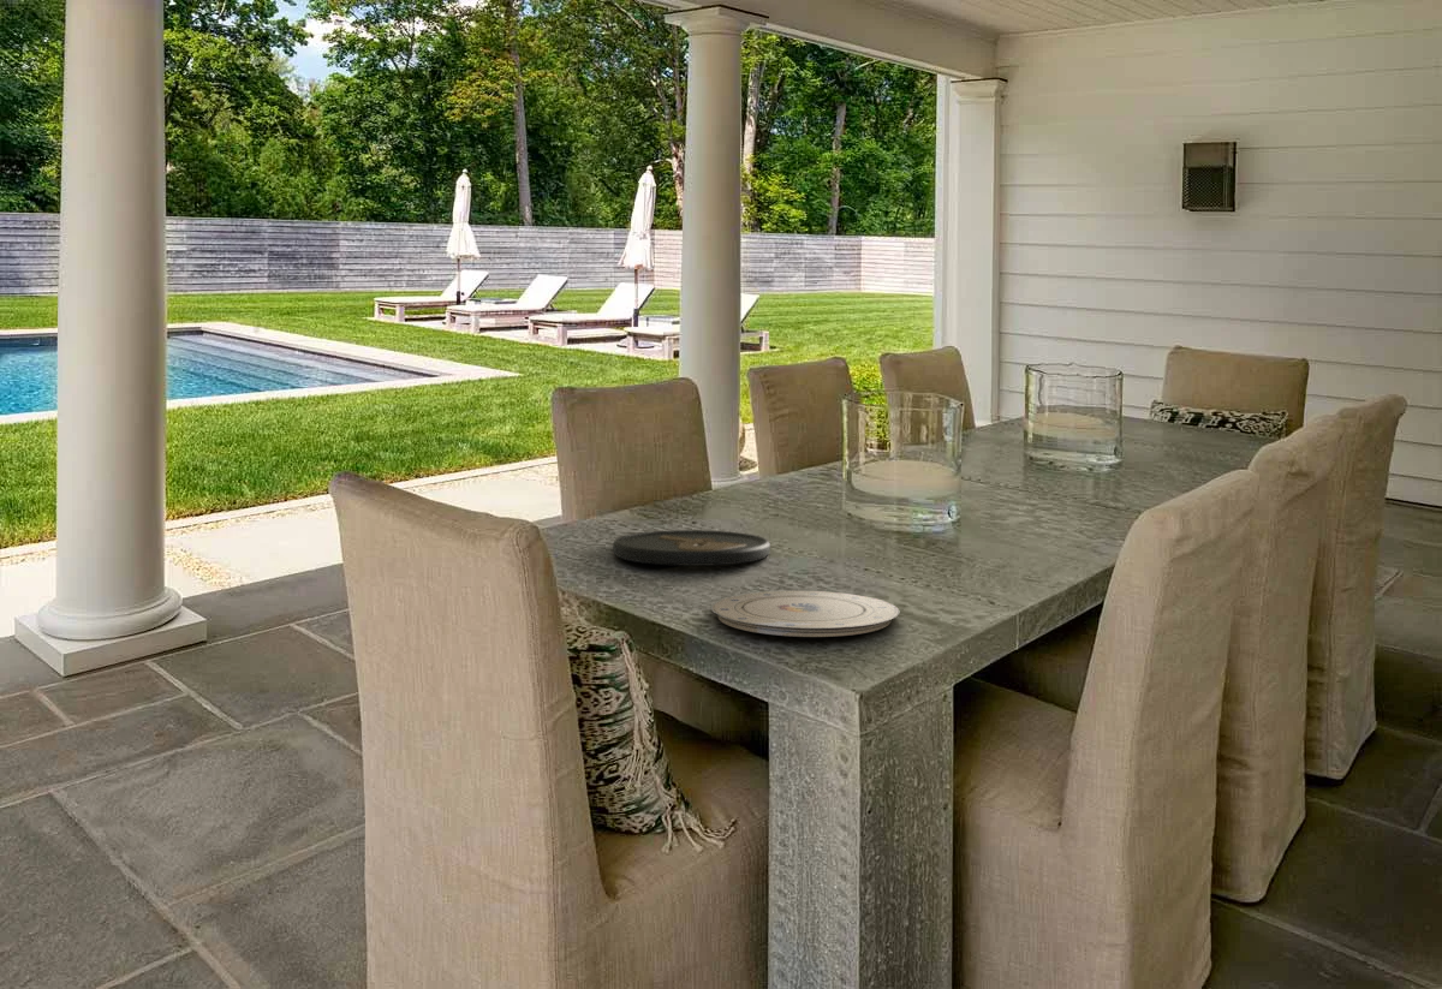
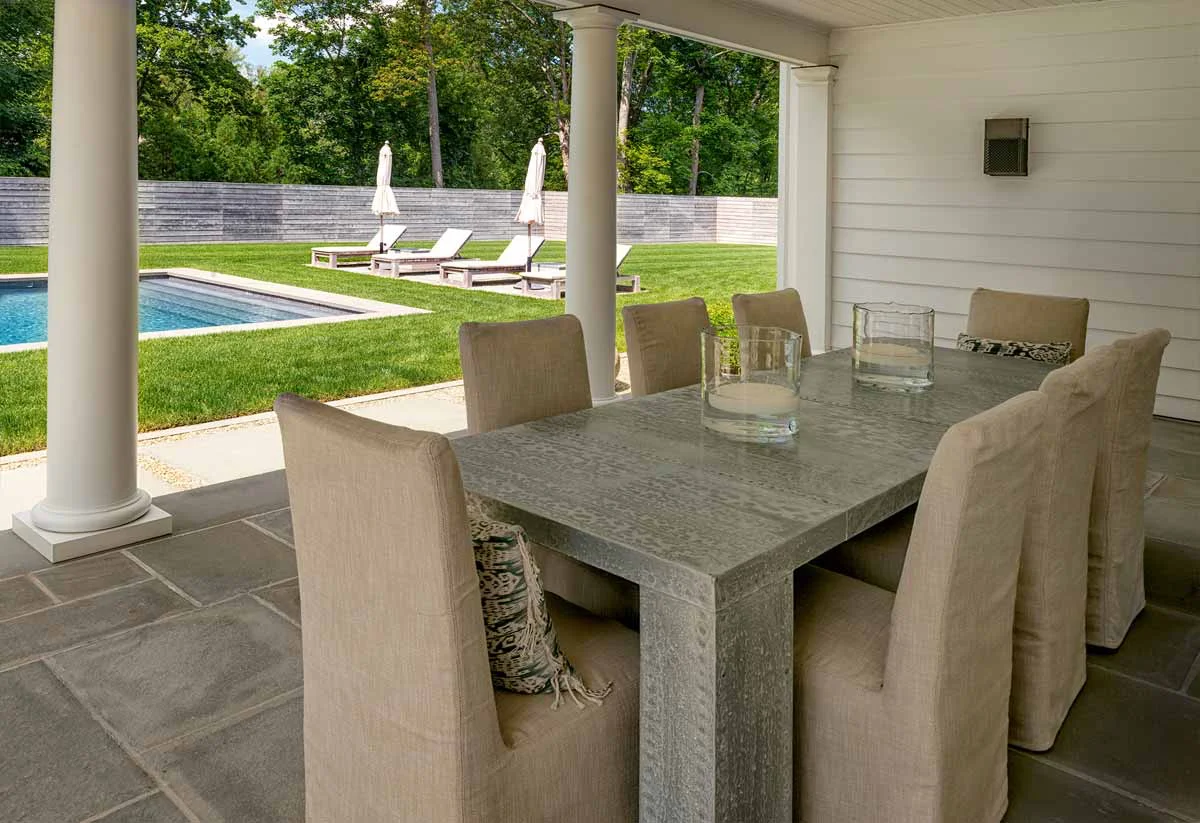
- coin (691, 547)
- plate (804, 612)
